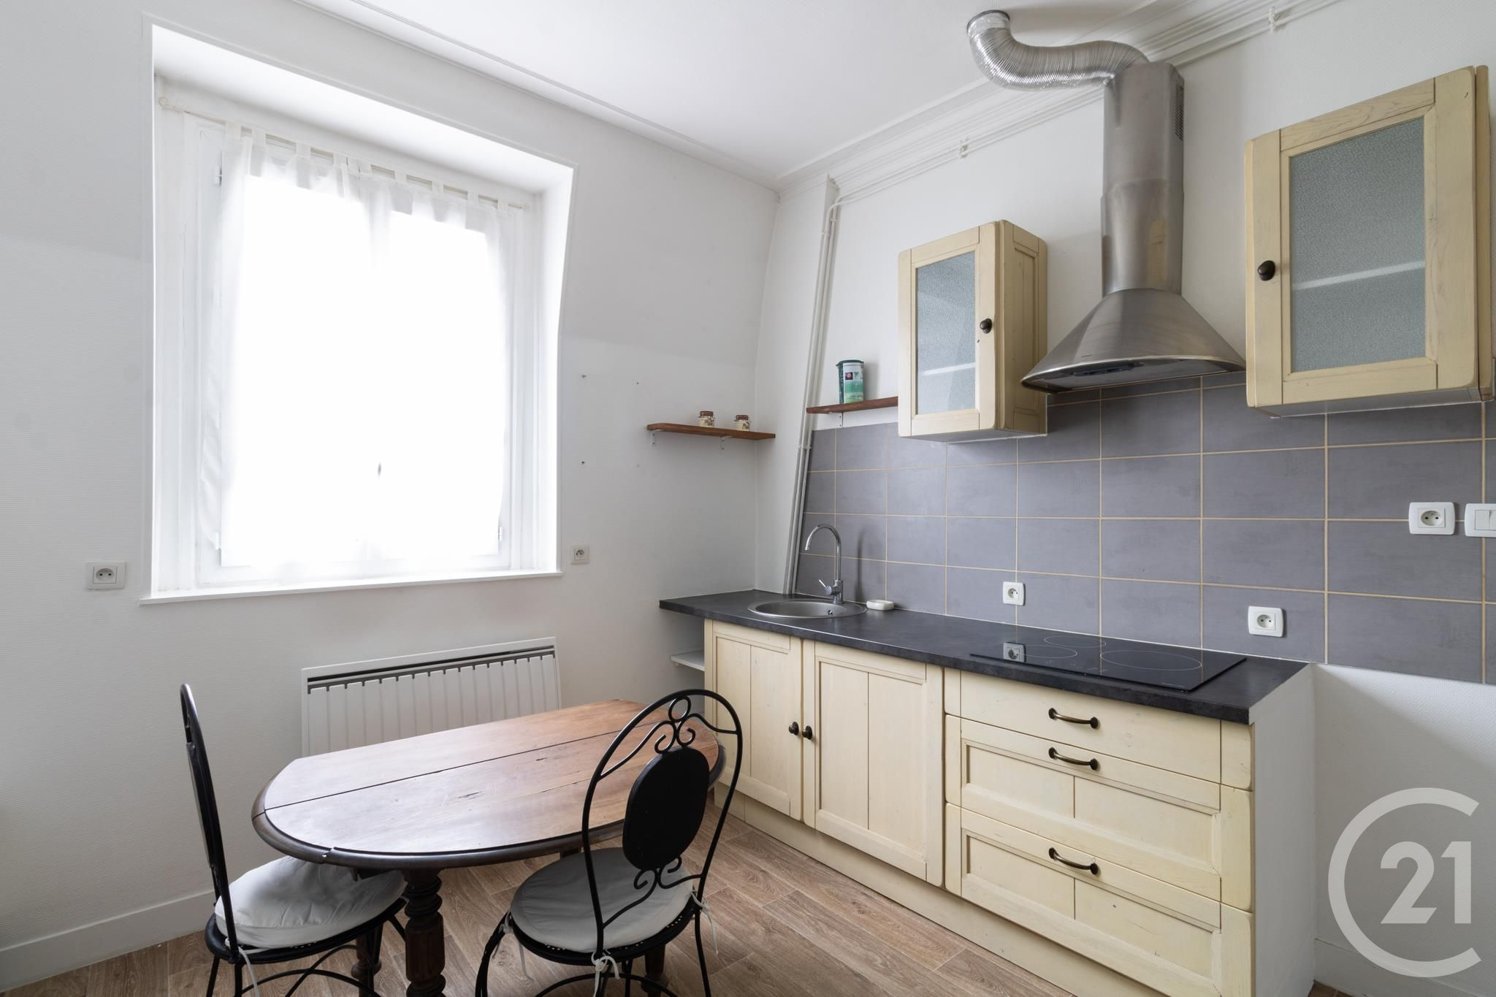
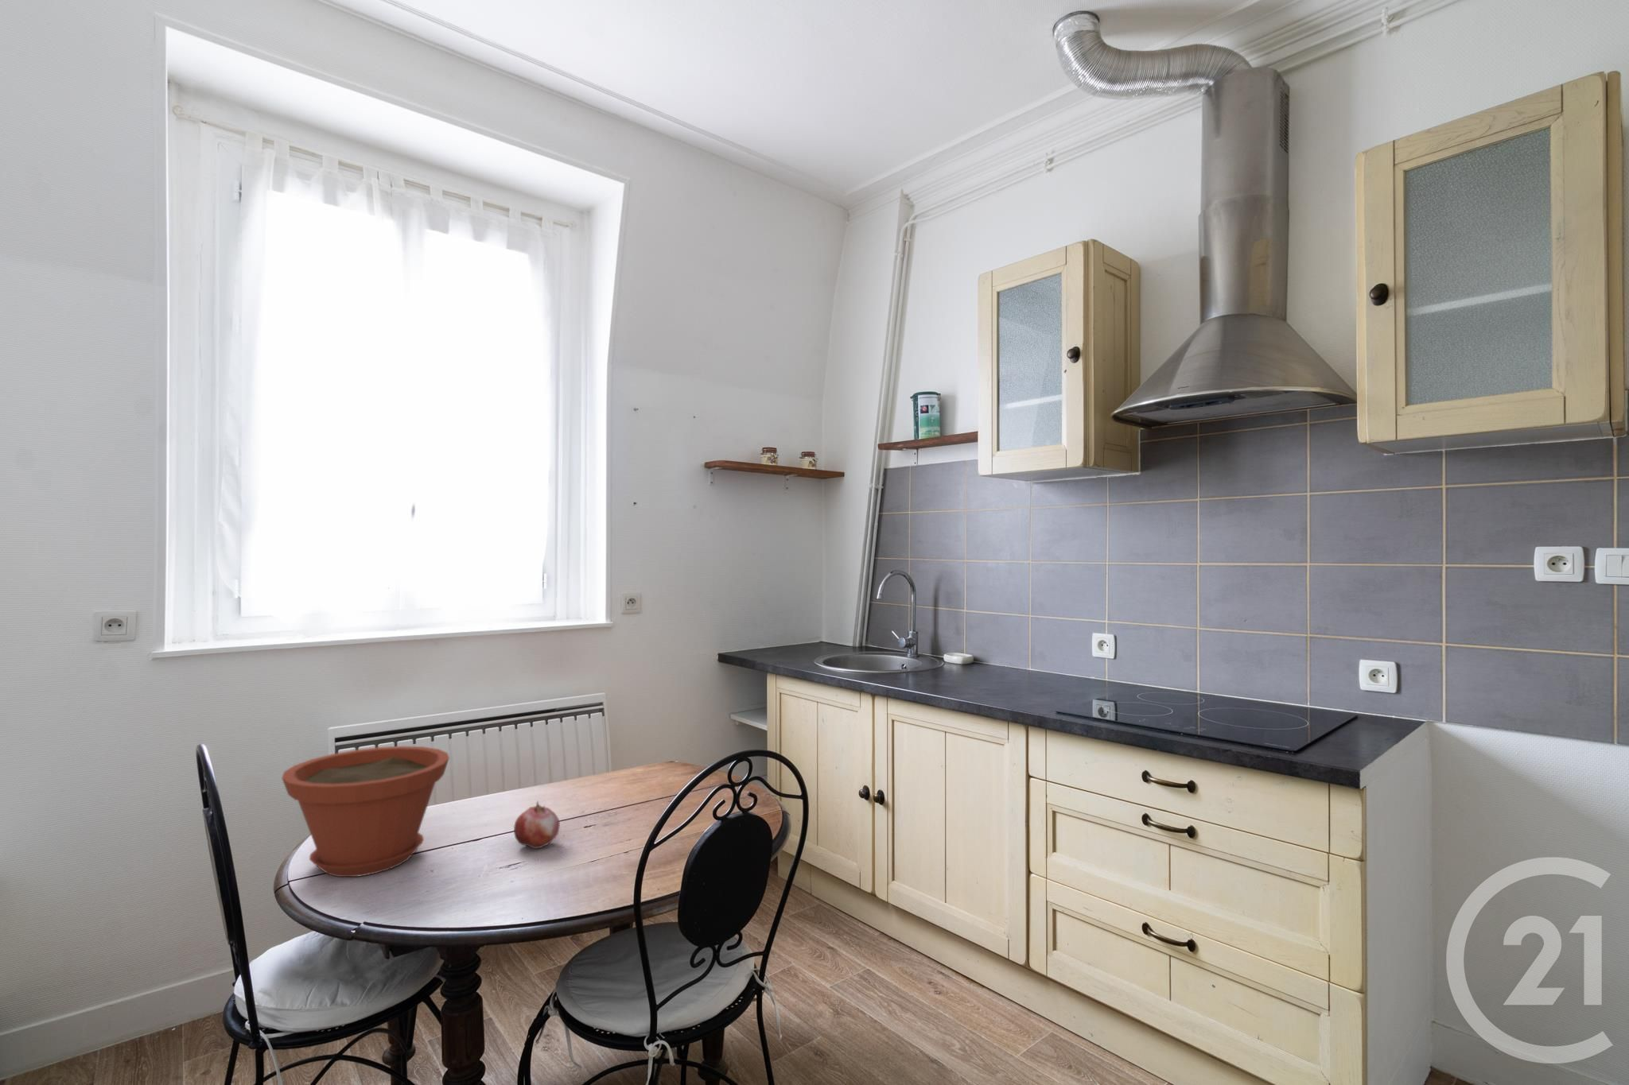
+ plant pot (368, 813)
+ fruit (537, 822)
